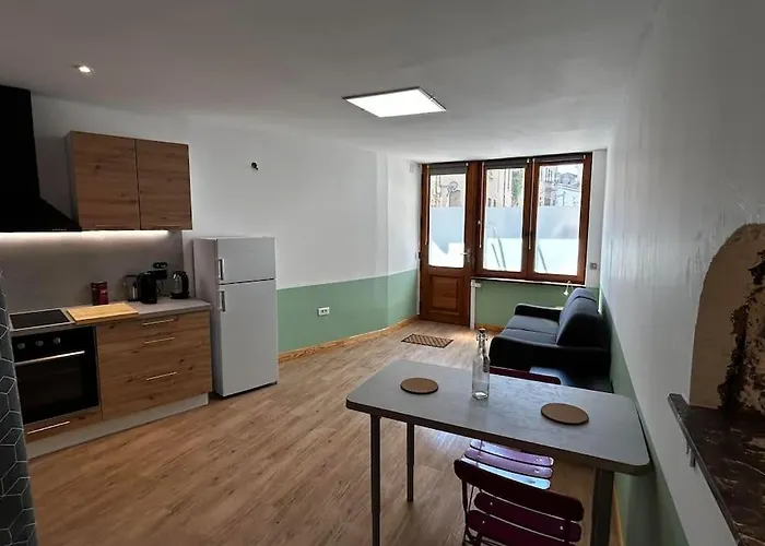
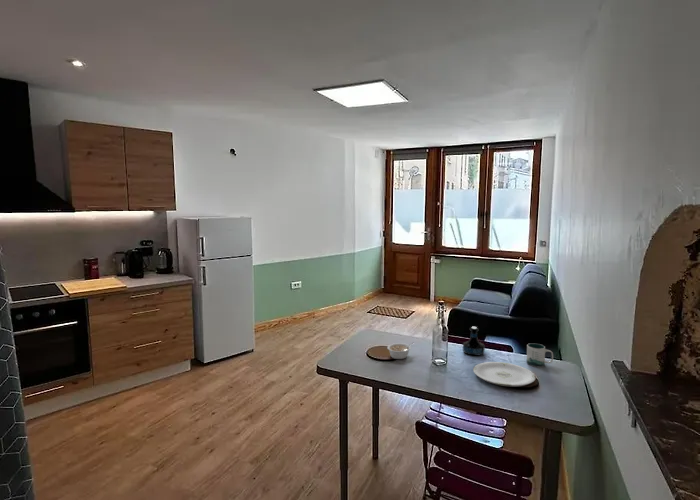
+ tequila bottle (473, 339)
+ mug (539, 355)
+ legume (399, 350)
+ plate (503, 374)
